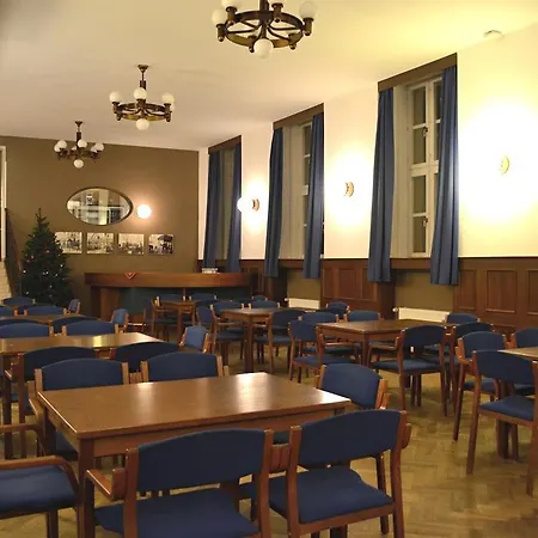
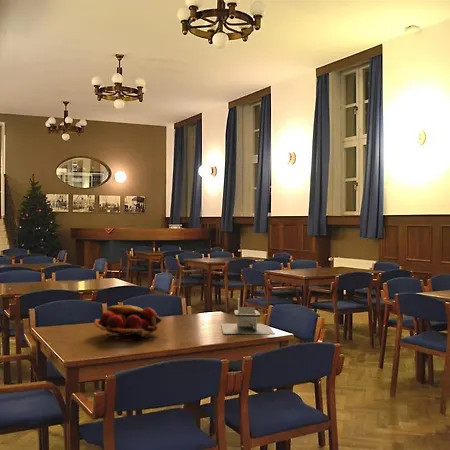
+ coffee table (246, 313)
+ fruit basket (127, 320)
